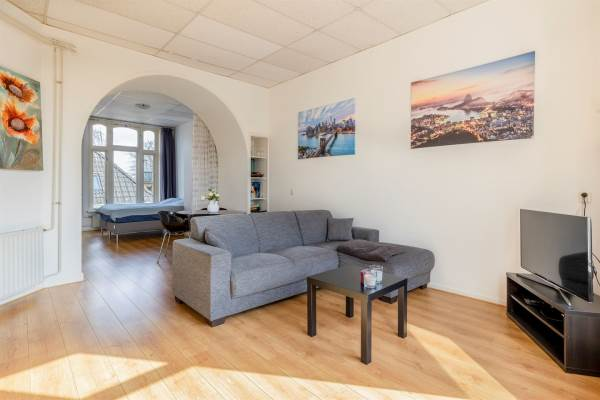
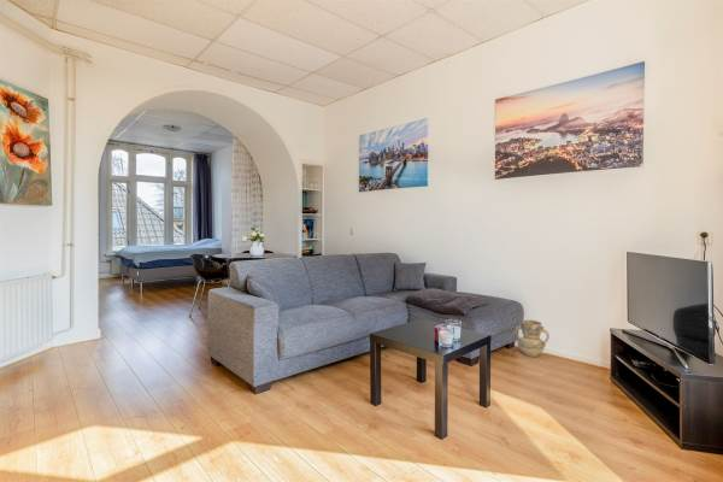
+ ceramic jug (531, 337)
